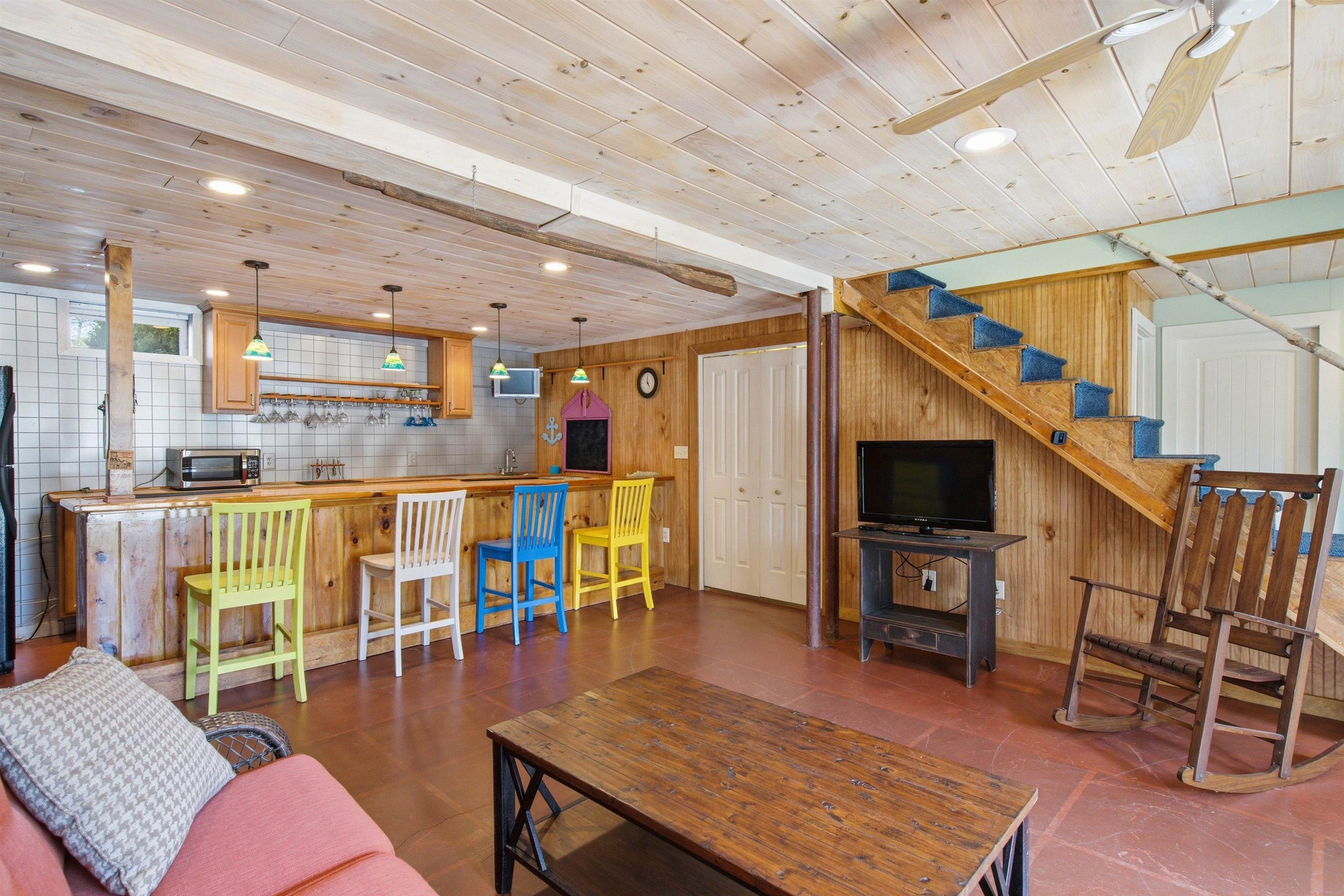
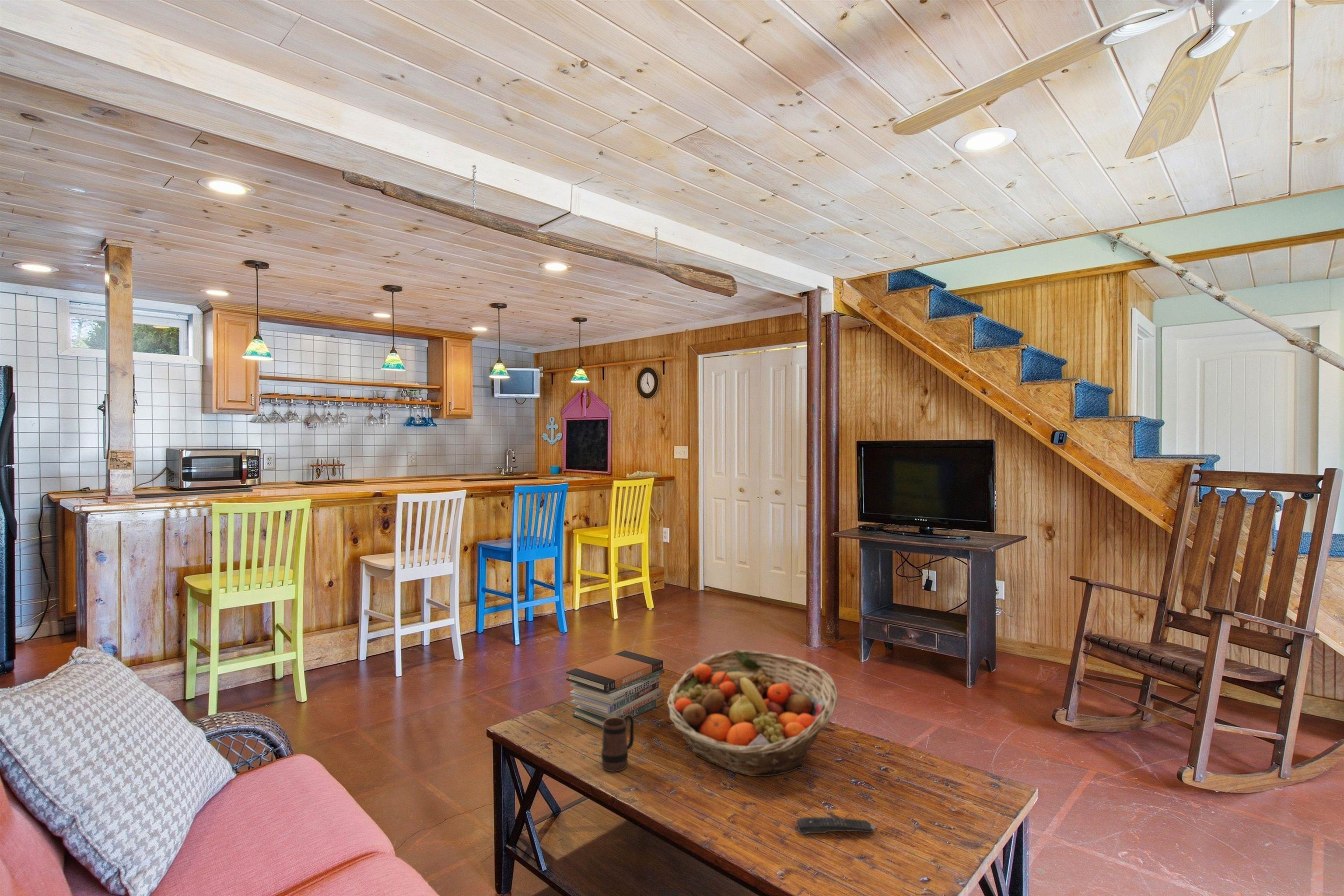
+ remote control (836, 825)
+ fruit basket (749, 708)
+ book stack (616, 688)
+ mug (619, 741)
